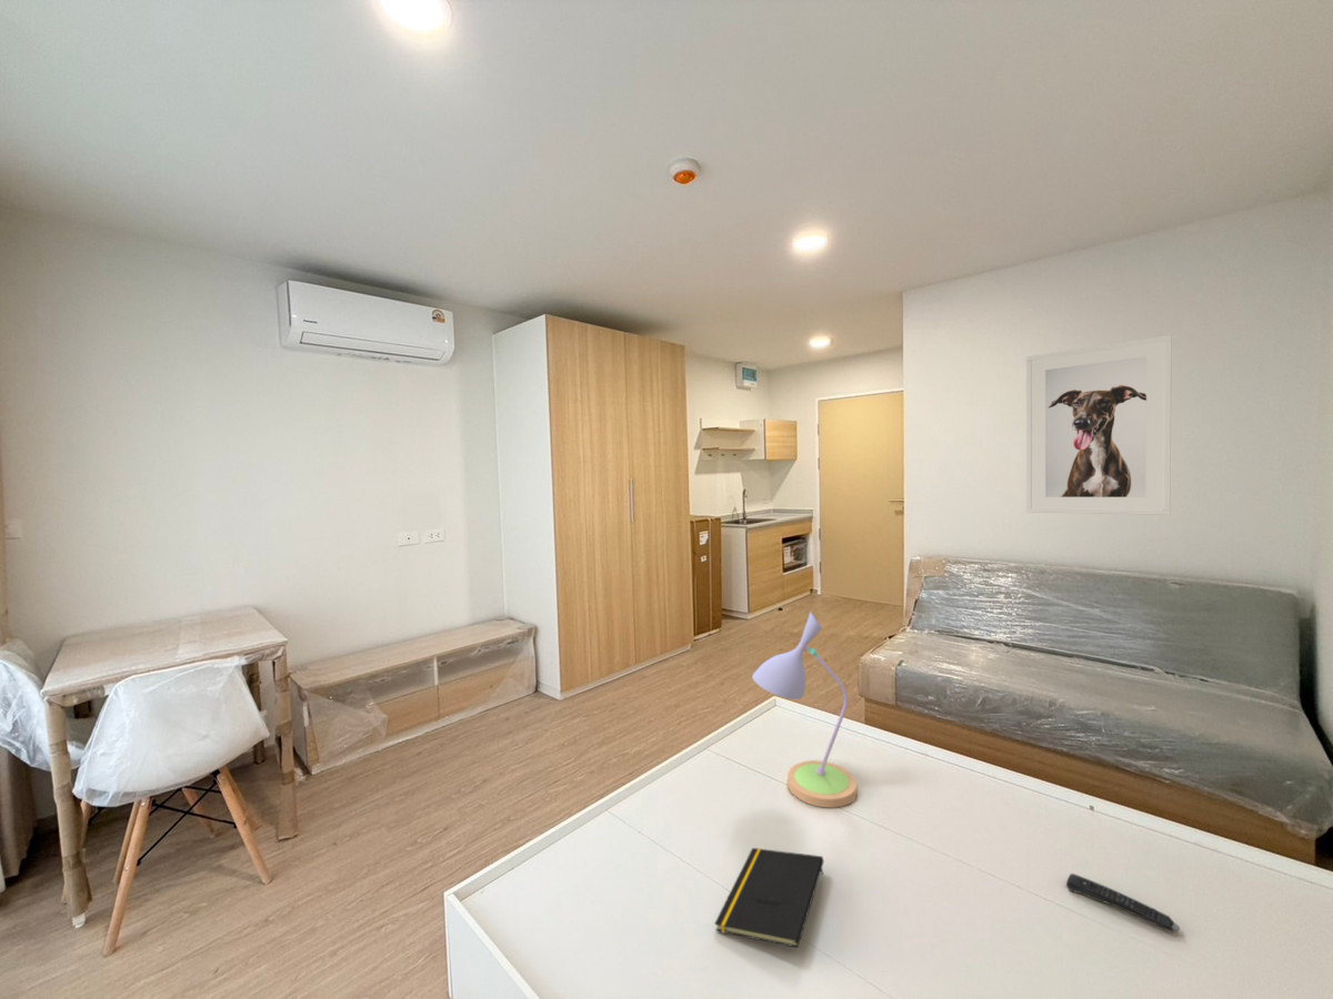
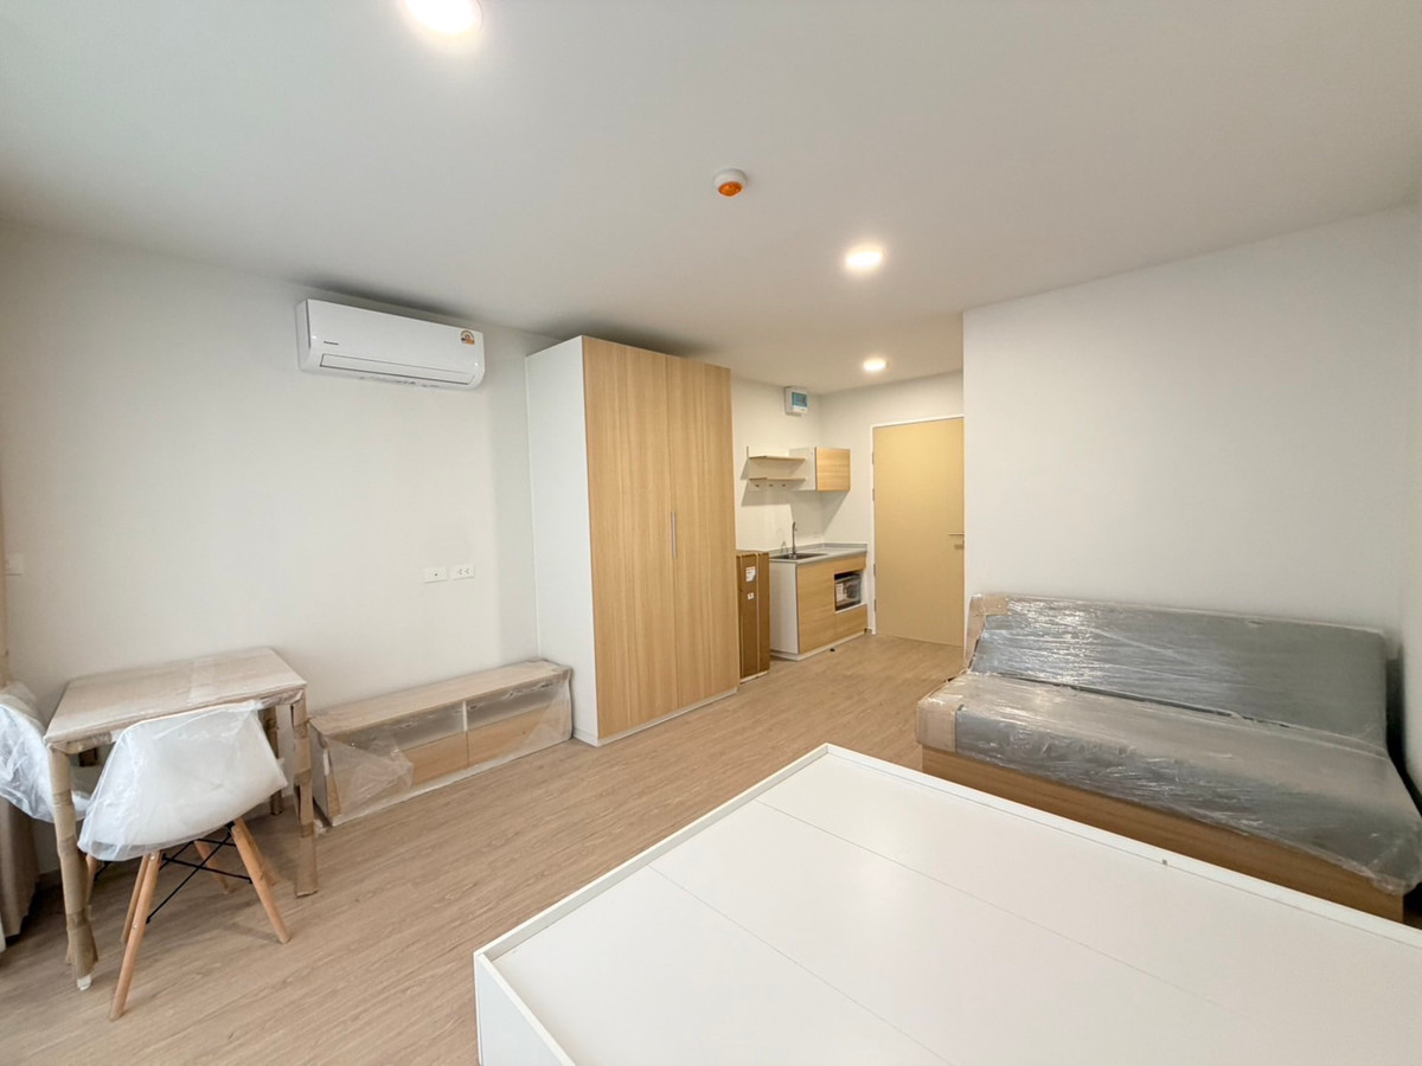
- notepad (772, 891)
- desk lamp (801, 697)
- remote control (1120, 901)
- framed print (1093, 431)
